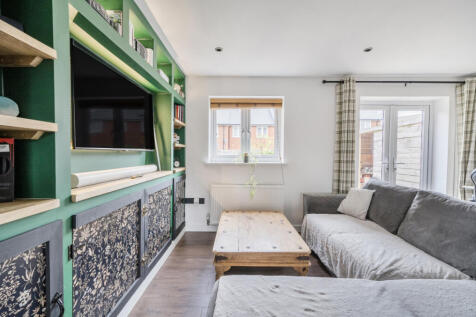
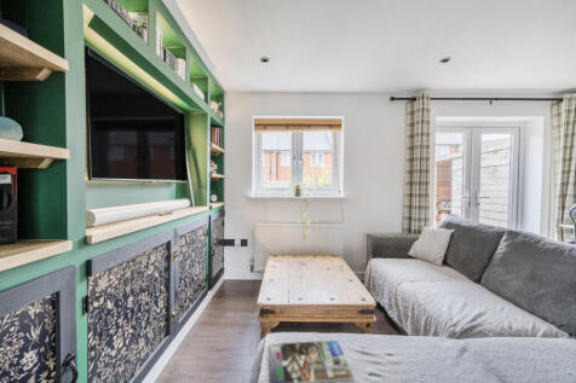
+ magazine (307, 359)
